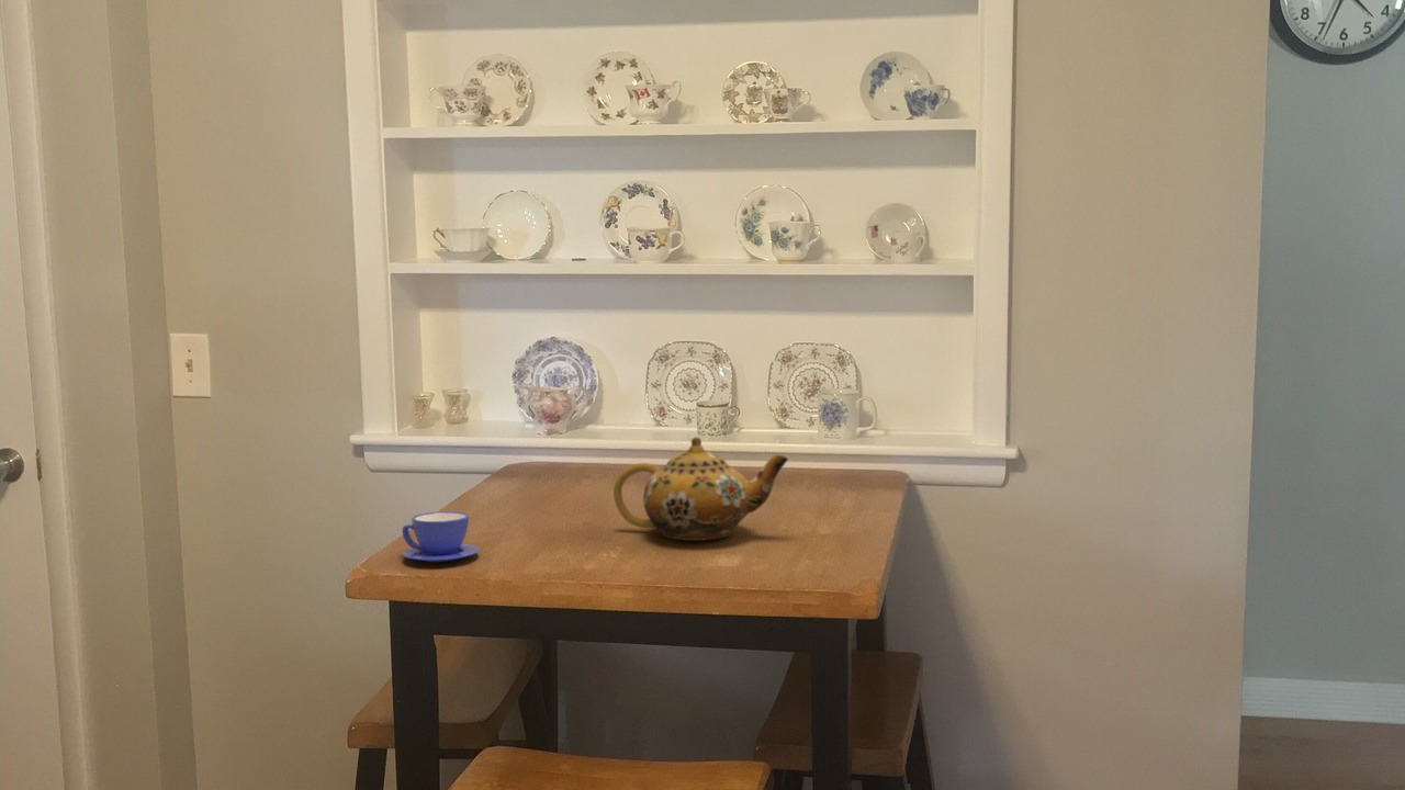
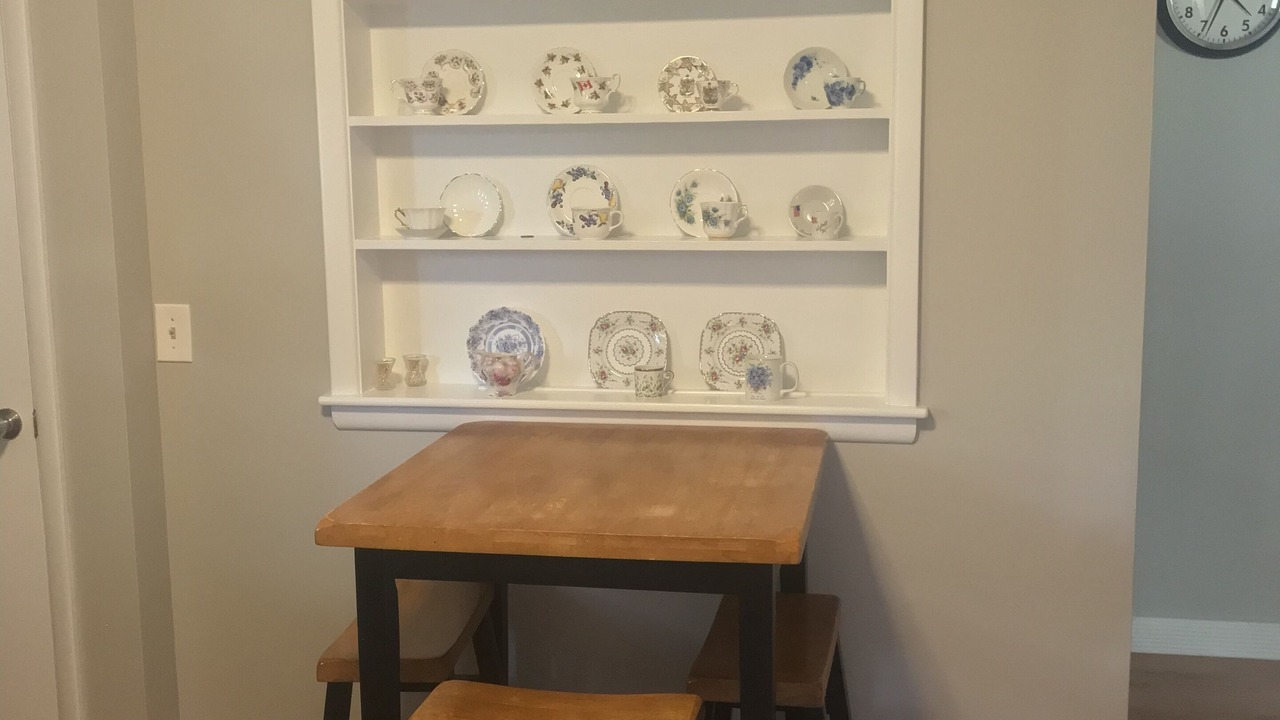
- teacup (439, 537)
- teapot (698, 485)
